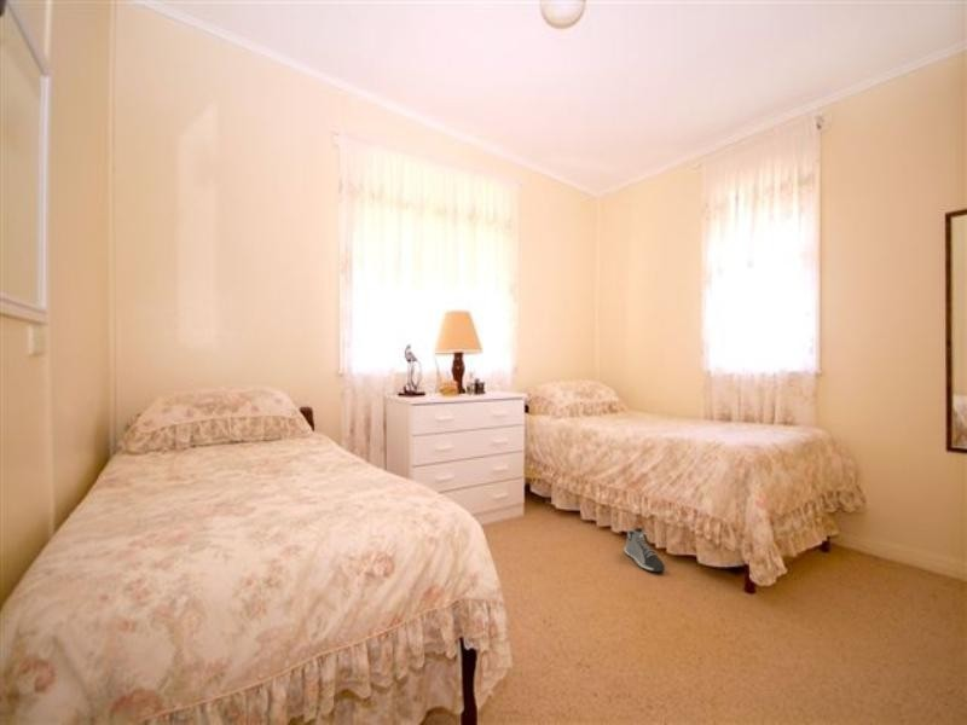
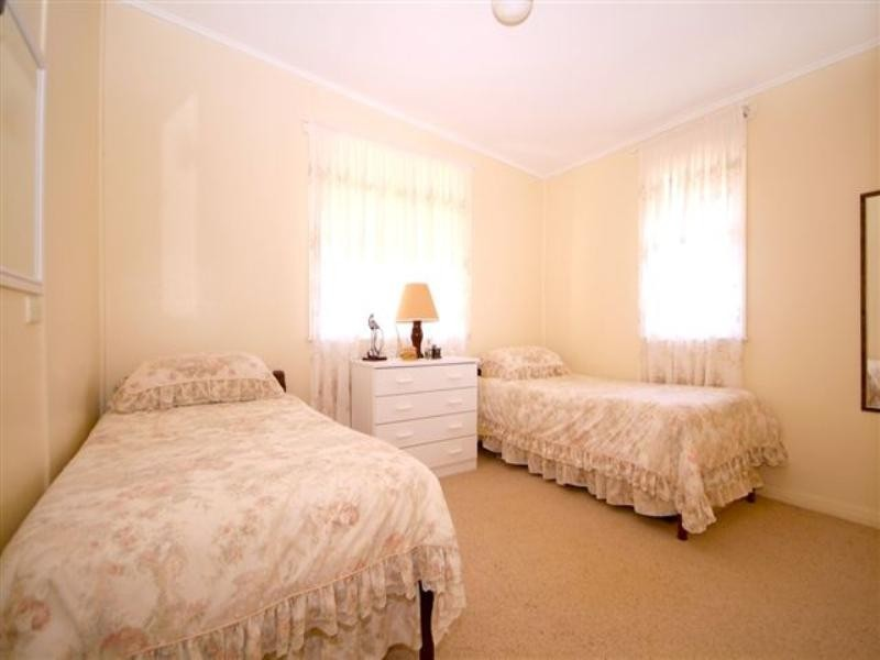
- sneaker (642, 546)
